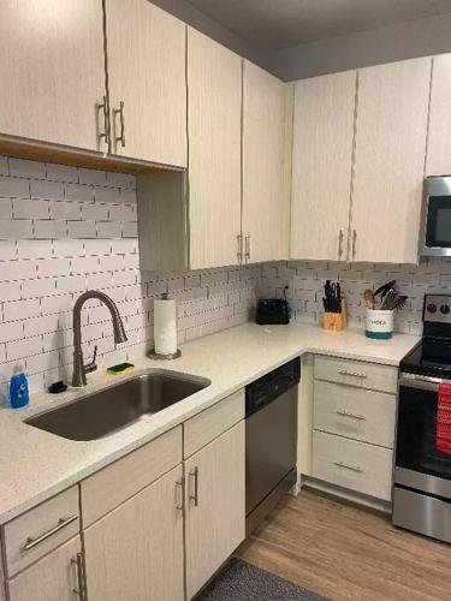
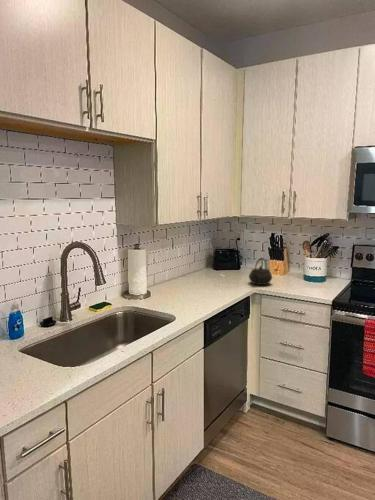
+ kettle (259, 271)
